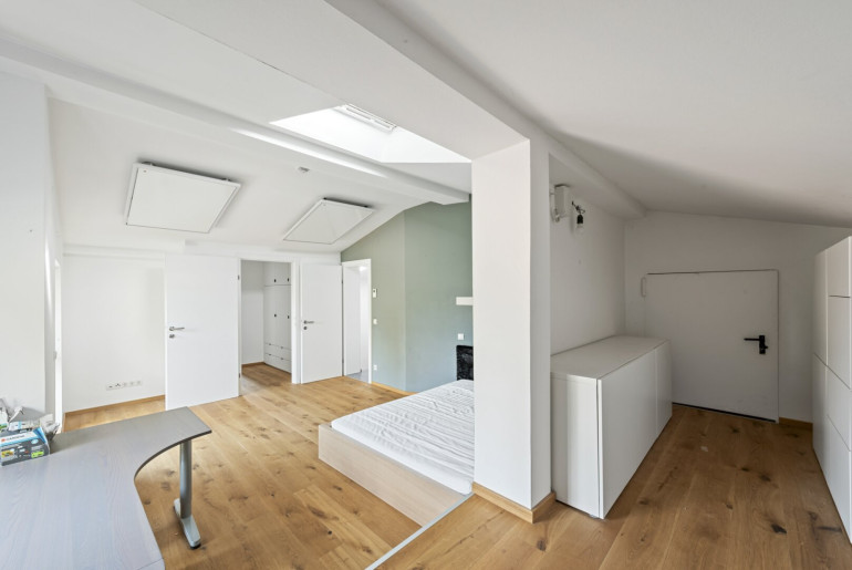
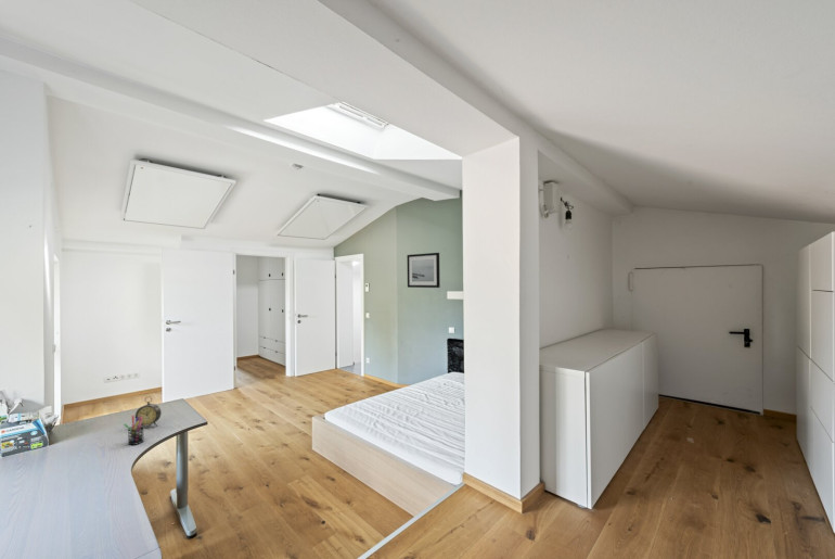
+ alarm clock (149, 411)
+ pen holder (133, 430)
+ wall art (422, 270)
